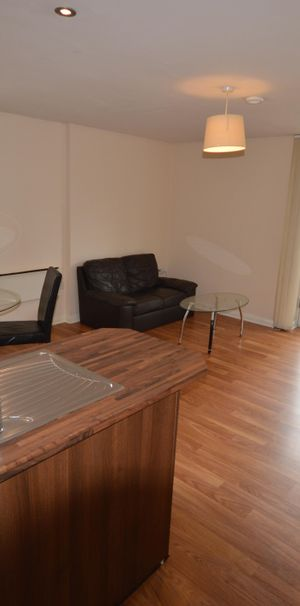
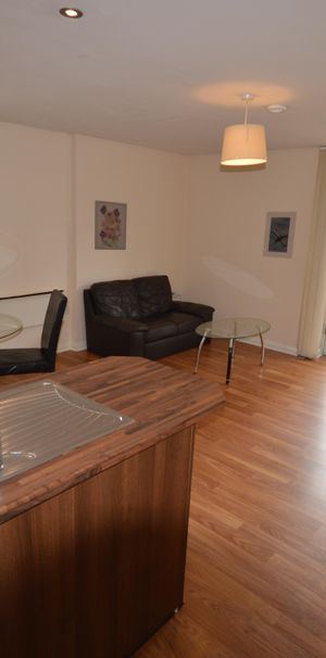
+ wall art (111, 226)
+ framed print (278, 235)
